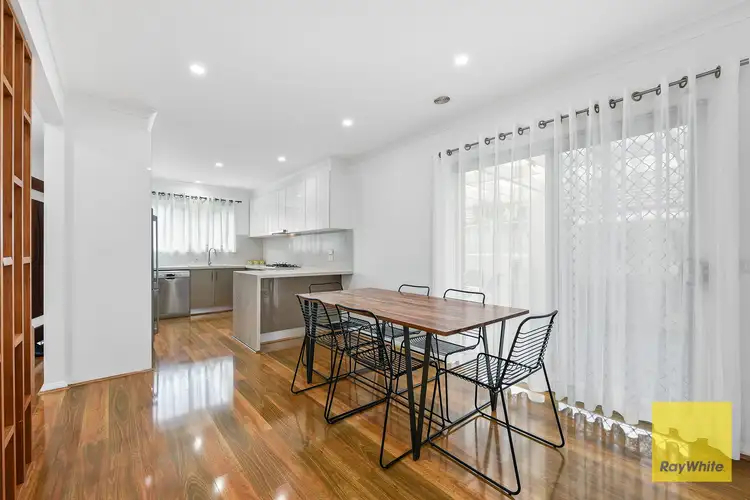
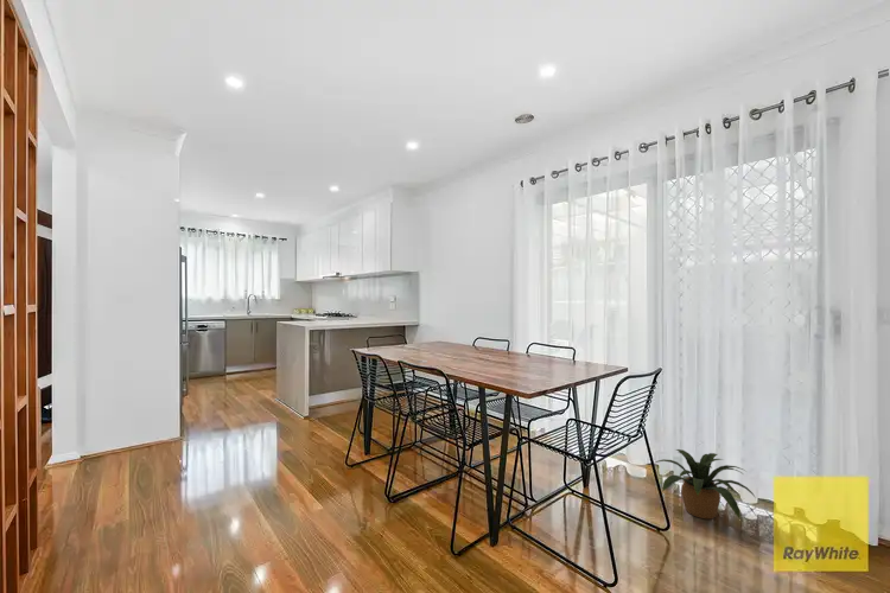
+ potted plant (704, 485)
